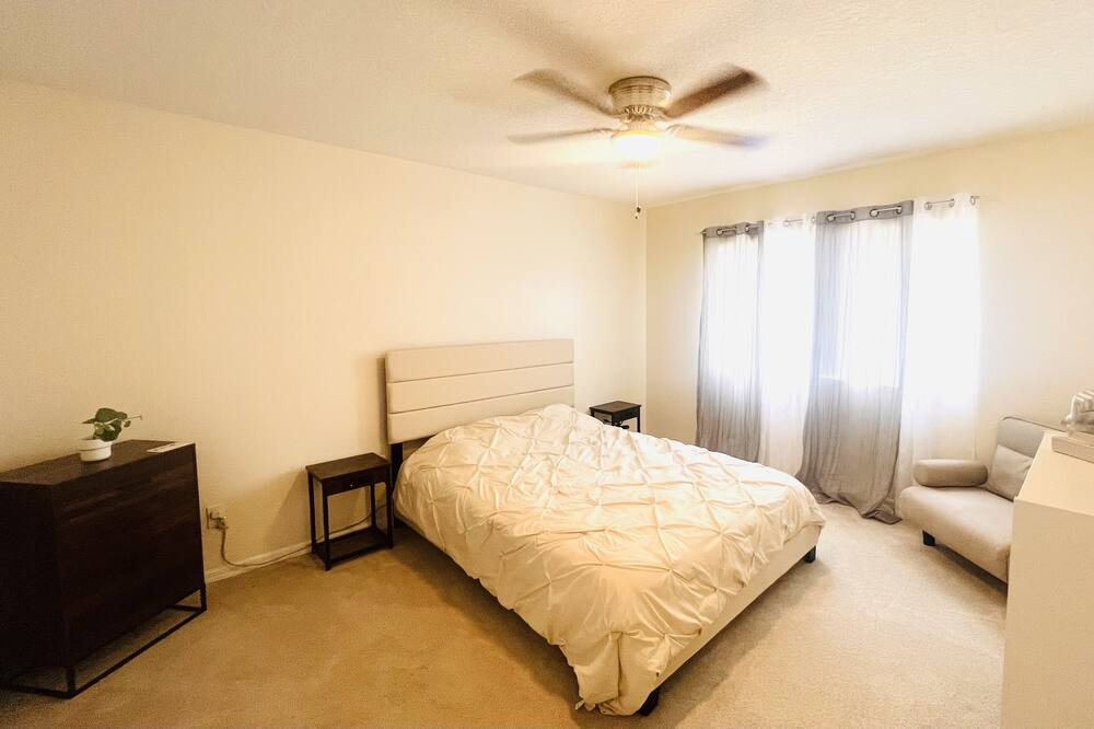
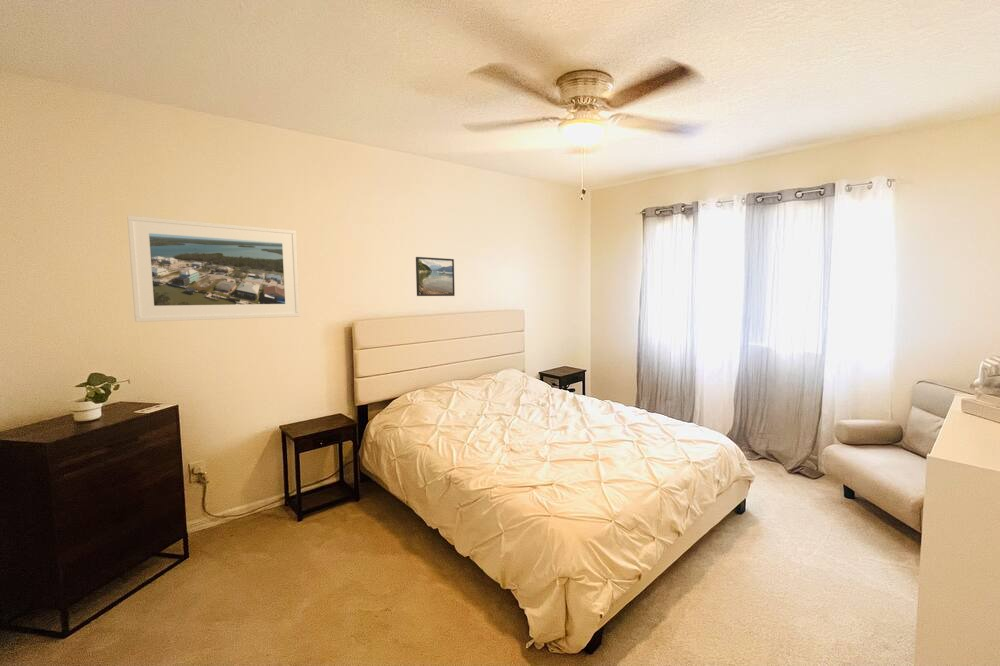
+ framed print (223, 271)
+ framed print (435, 277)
